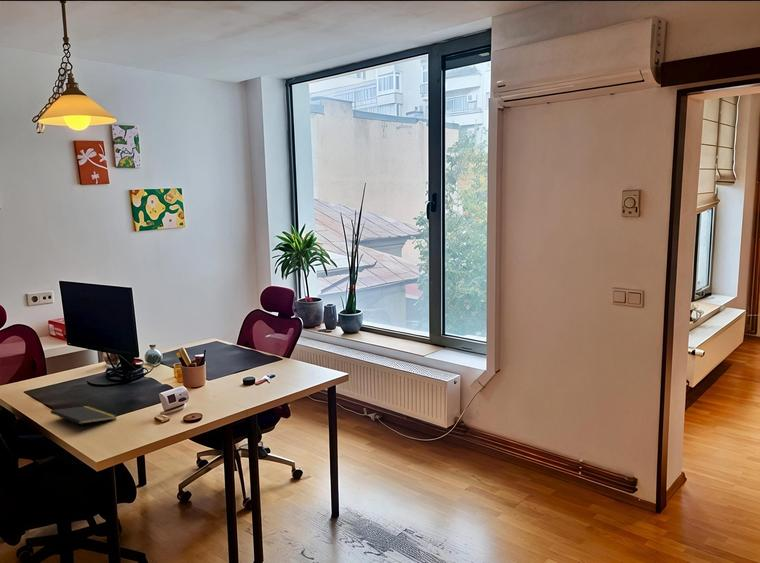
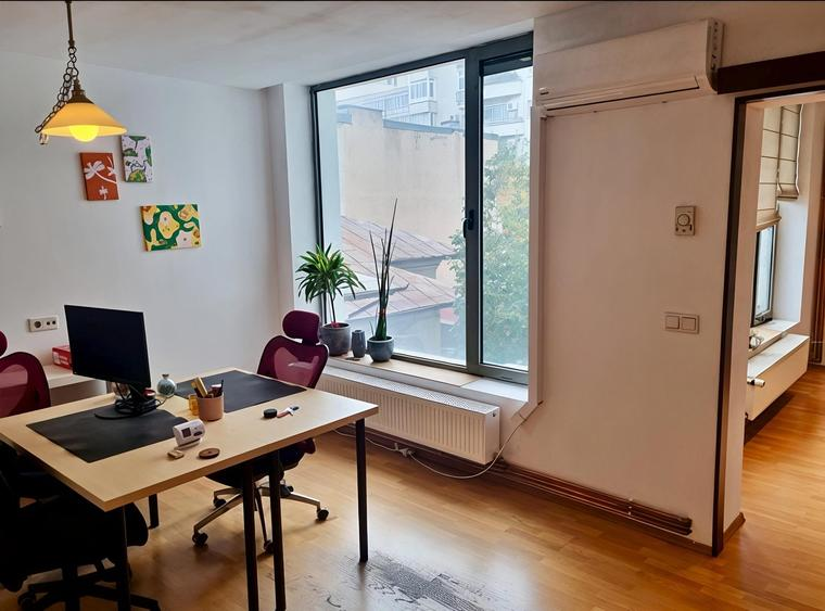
- notepad (84, 414)
